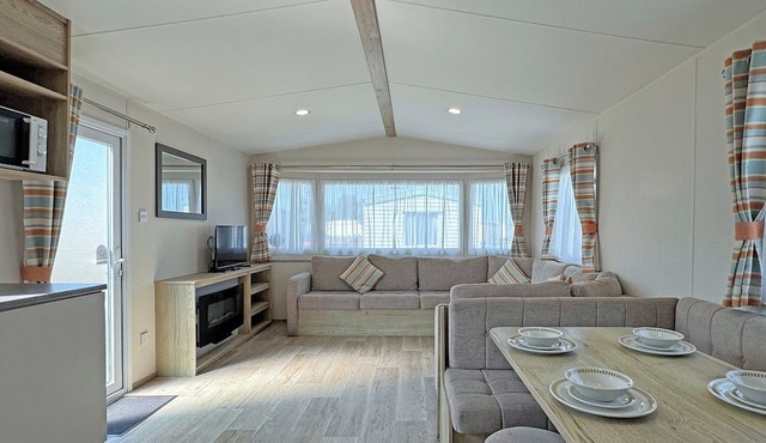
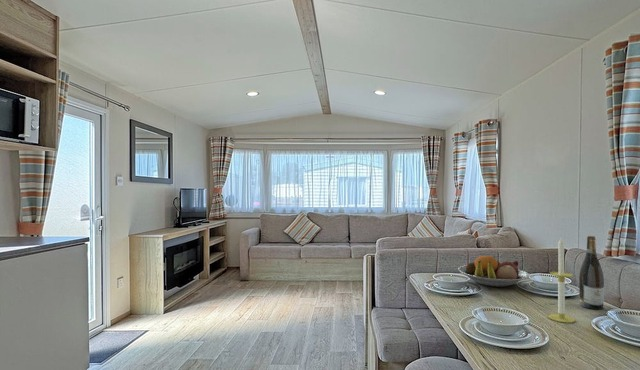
+ candle (561, 277)
+ fruit bowl (492, 268)
+ wine bottle (591, 271)
